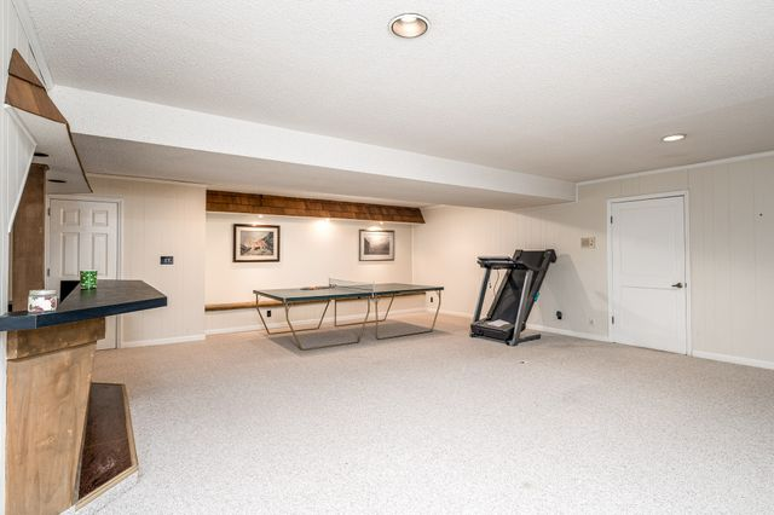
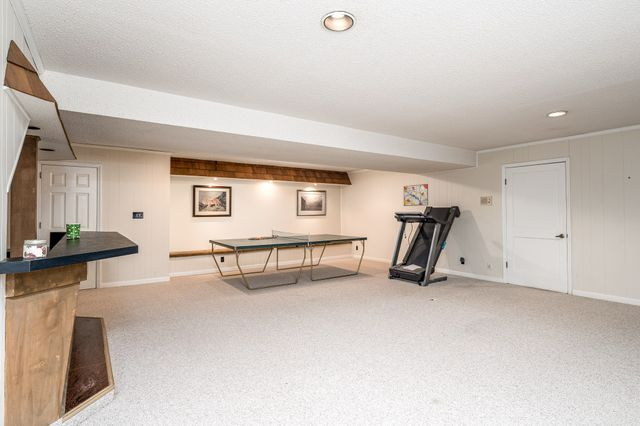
+ wall art (415, 195)
